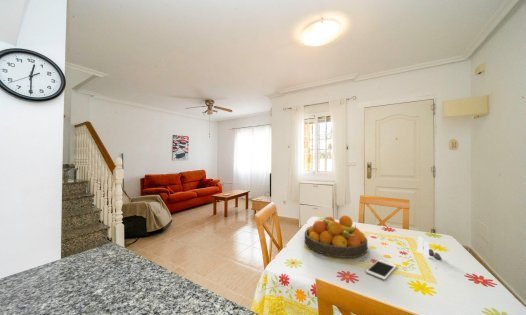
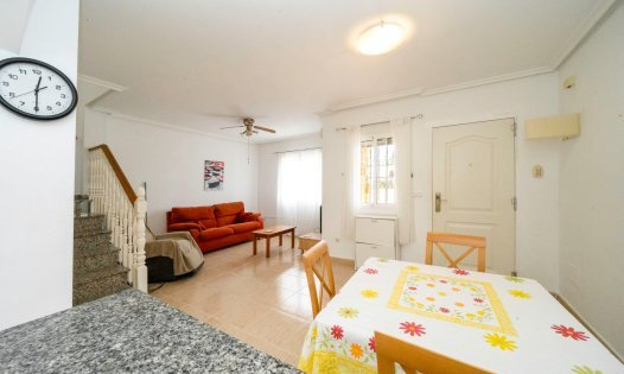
- cell phone (381, 268)
- fruit bowl (334, 230)
- salt and pepper shaker set (426, 245)
